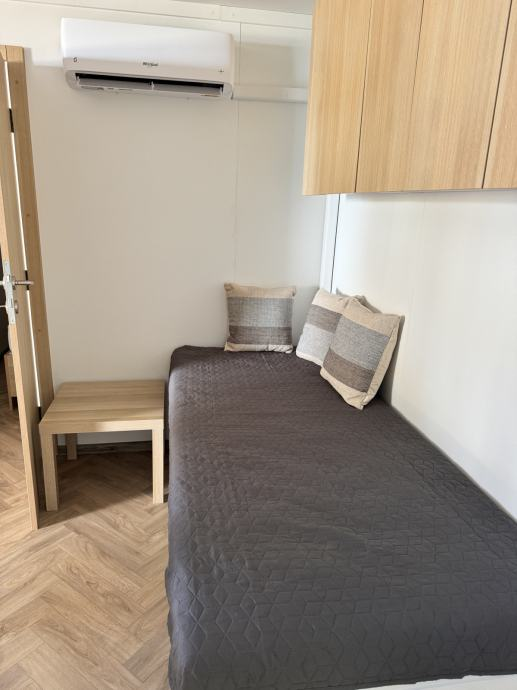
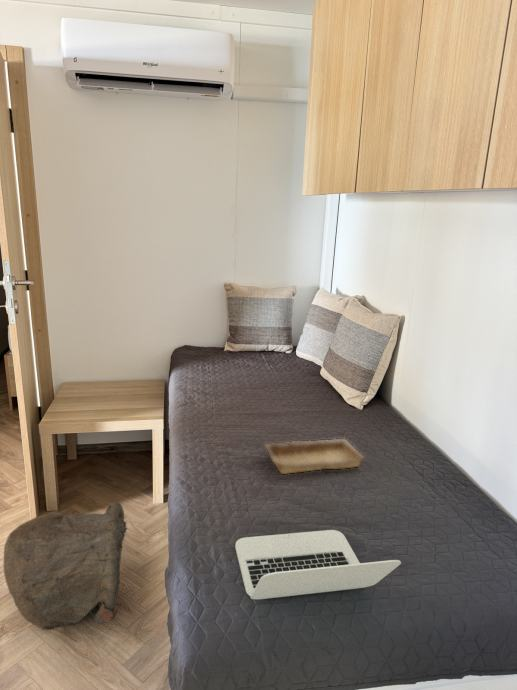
+ laptop (308, 549)
+ bag (72, 560)
+ tray (312, 455)
